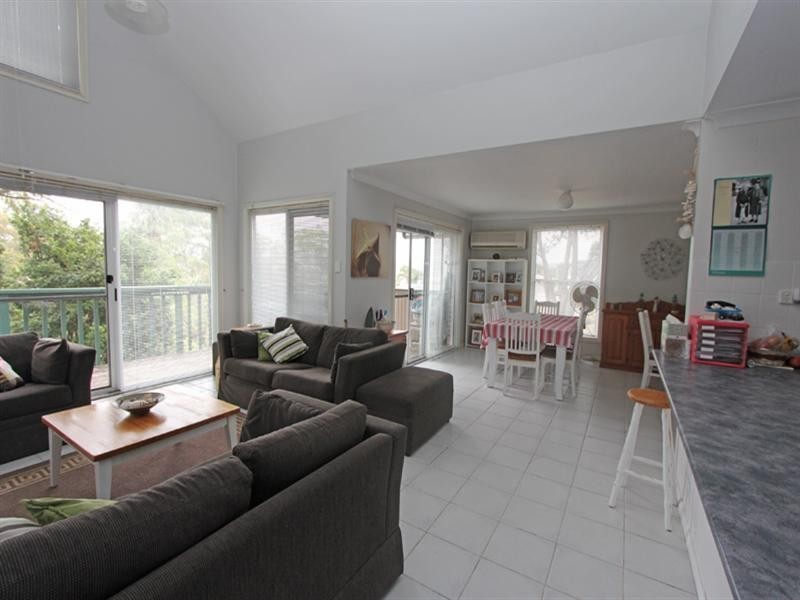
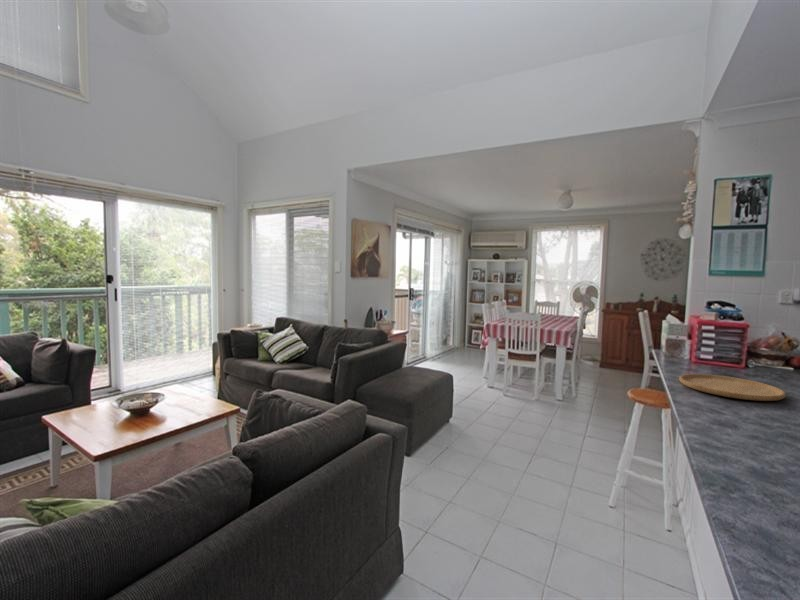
+ cutting board (728, 386)
